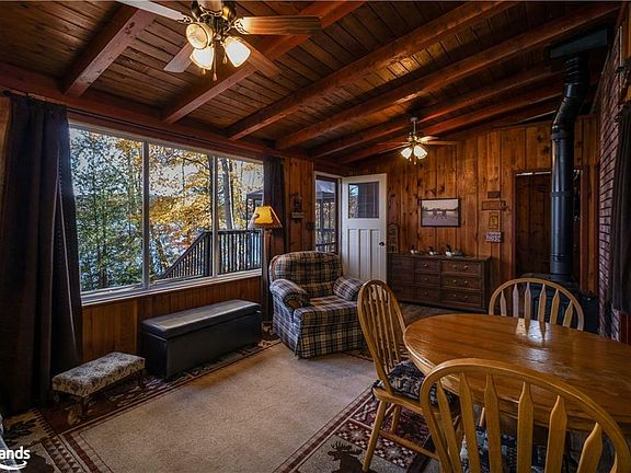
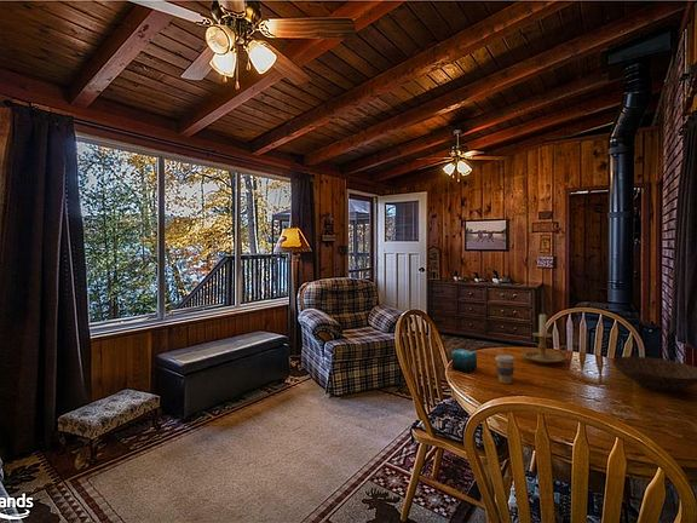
+ candle (463, 356)
+ candle holder (542, 337)
+ coffee cup (505, 369)
+ wooden bowl (656, 377)
